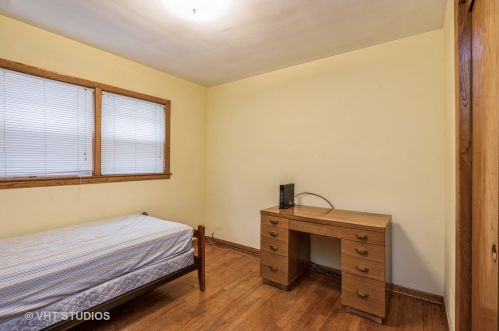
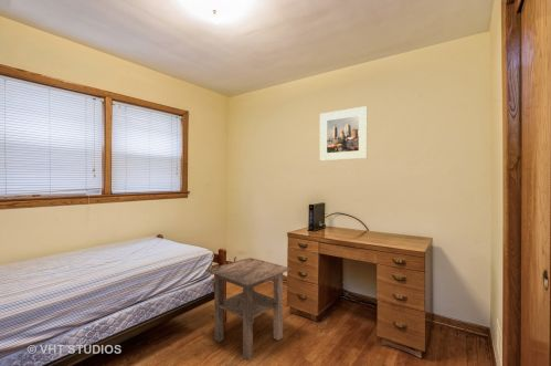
+ side table (248, 303)
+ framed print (342, 135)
